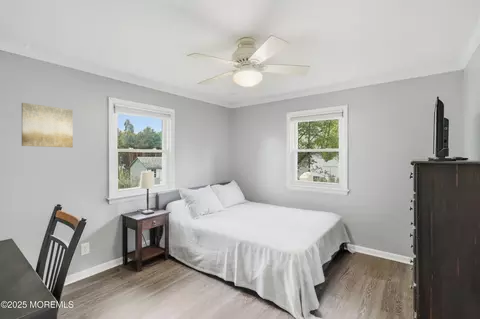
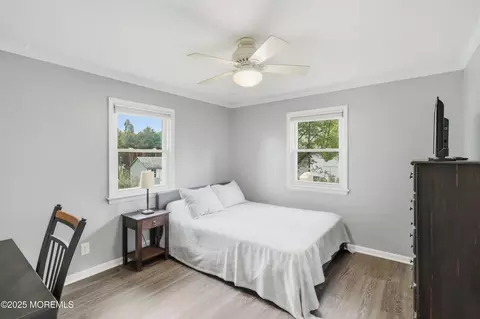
- wall art (48, 126)
